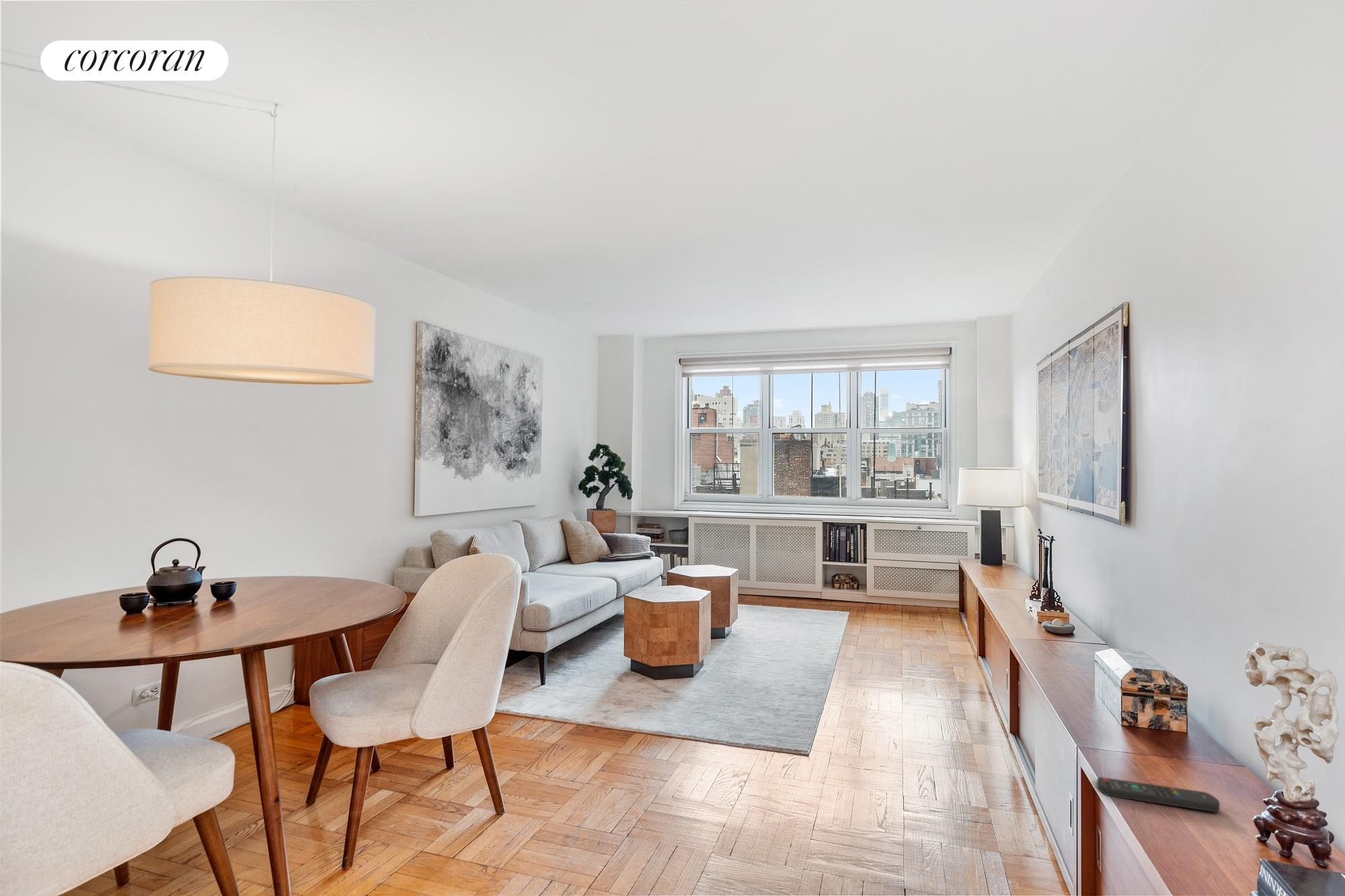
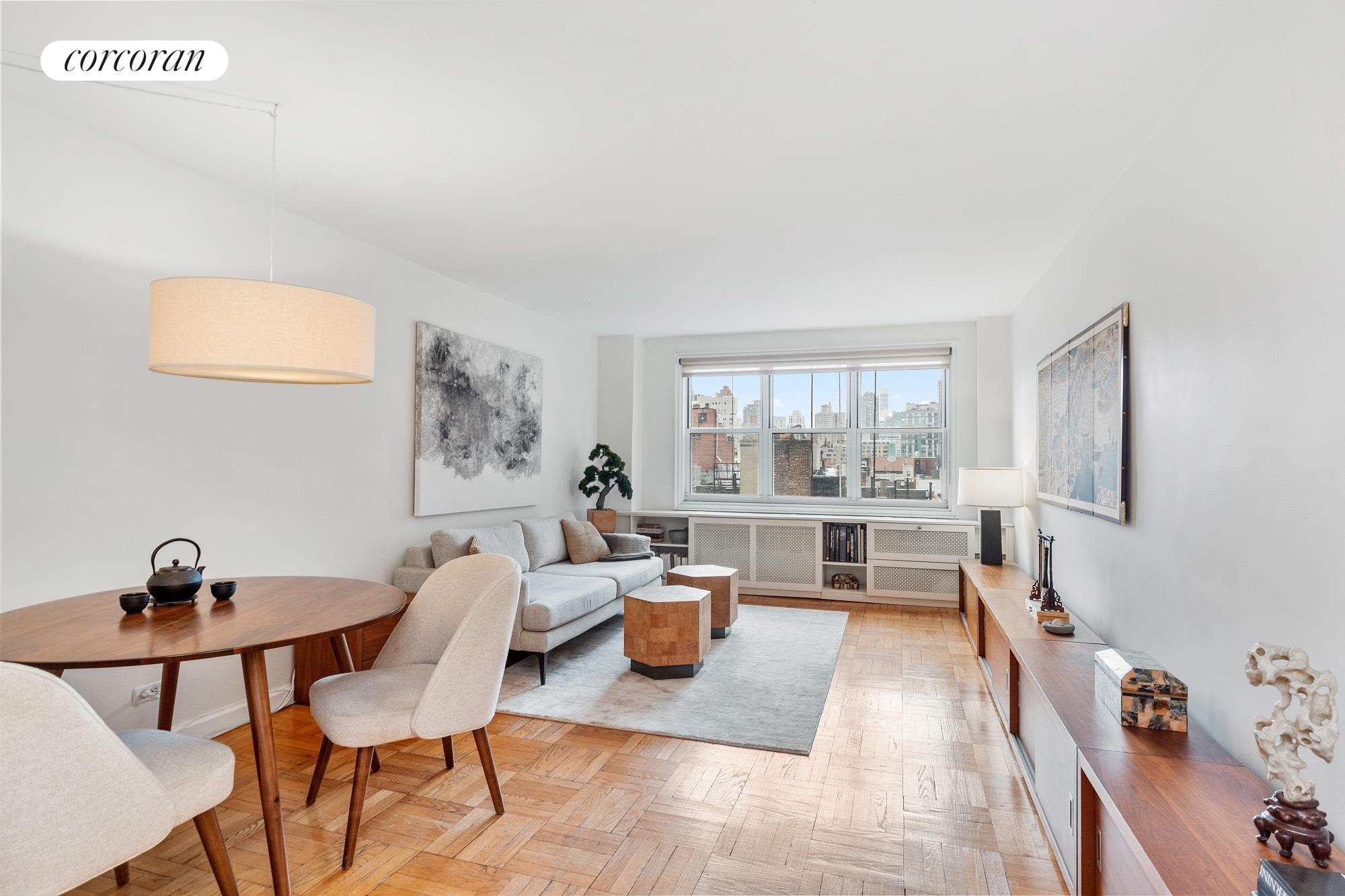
- remote control (1156, 793)
